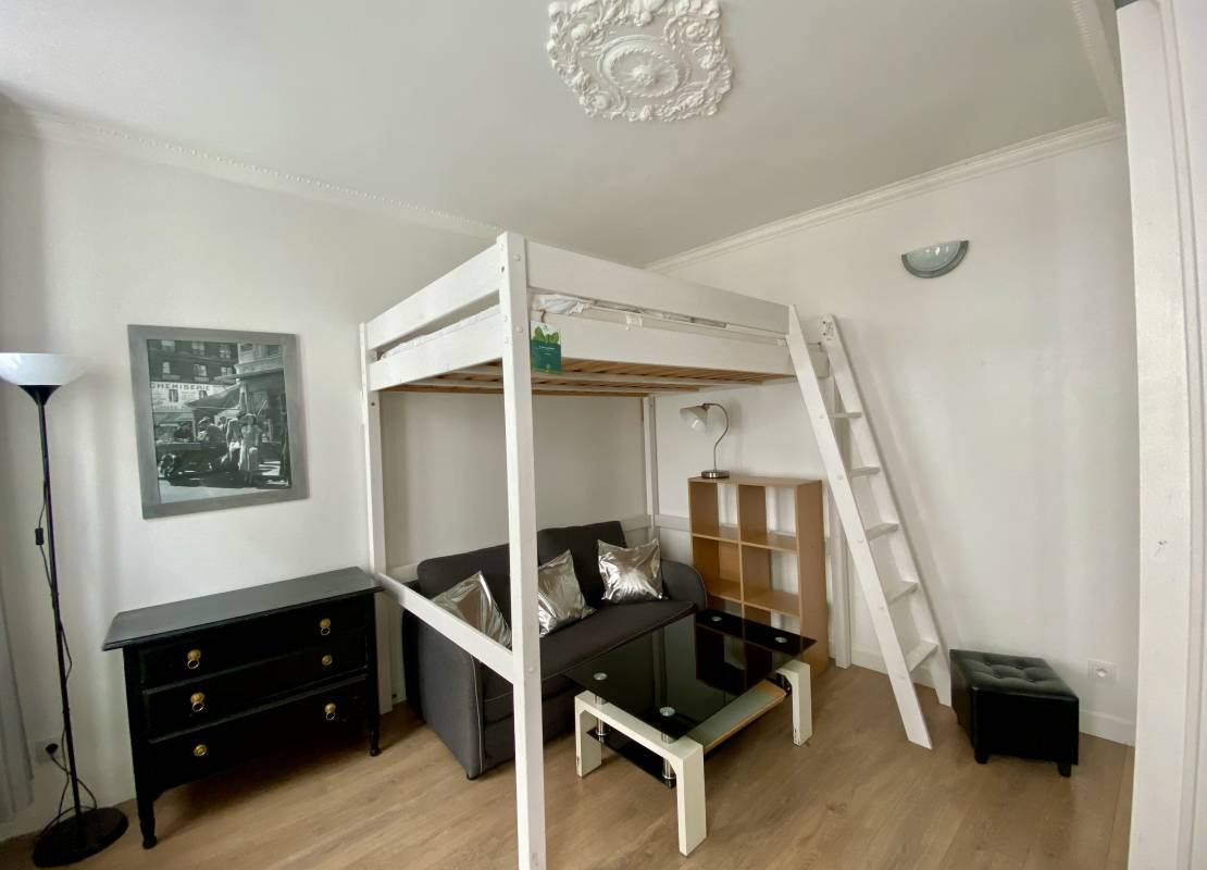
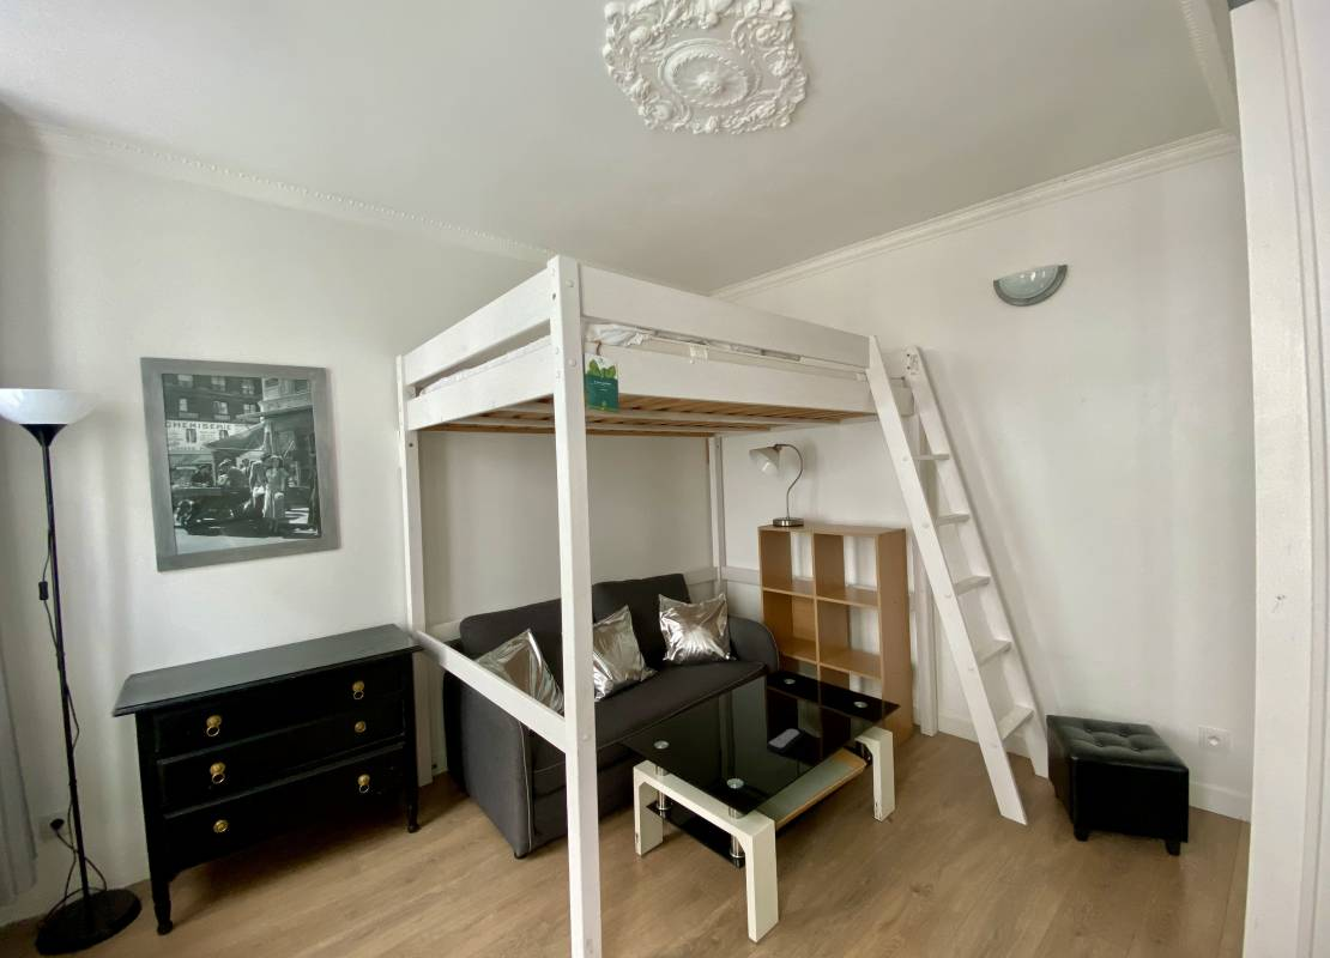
+ remote control (785, 739)
